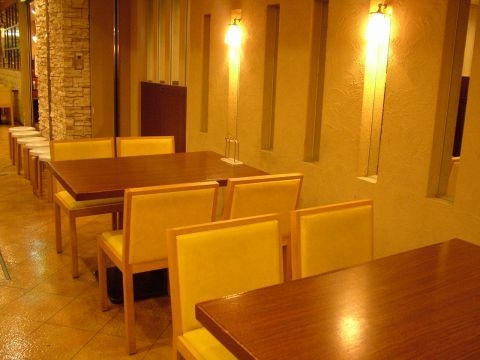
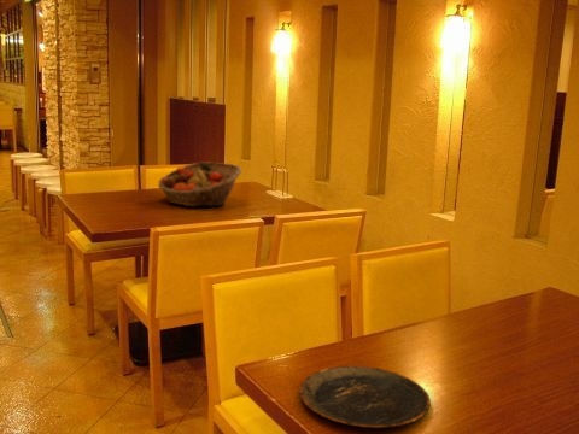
+ plate (363, 395)
+ fruit basket (199, 183)
